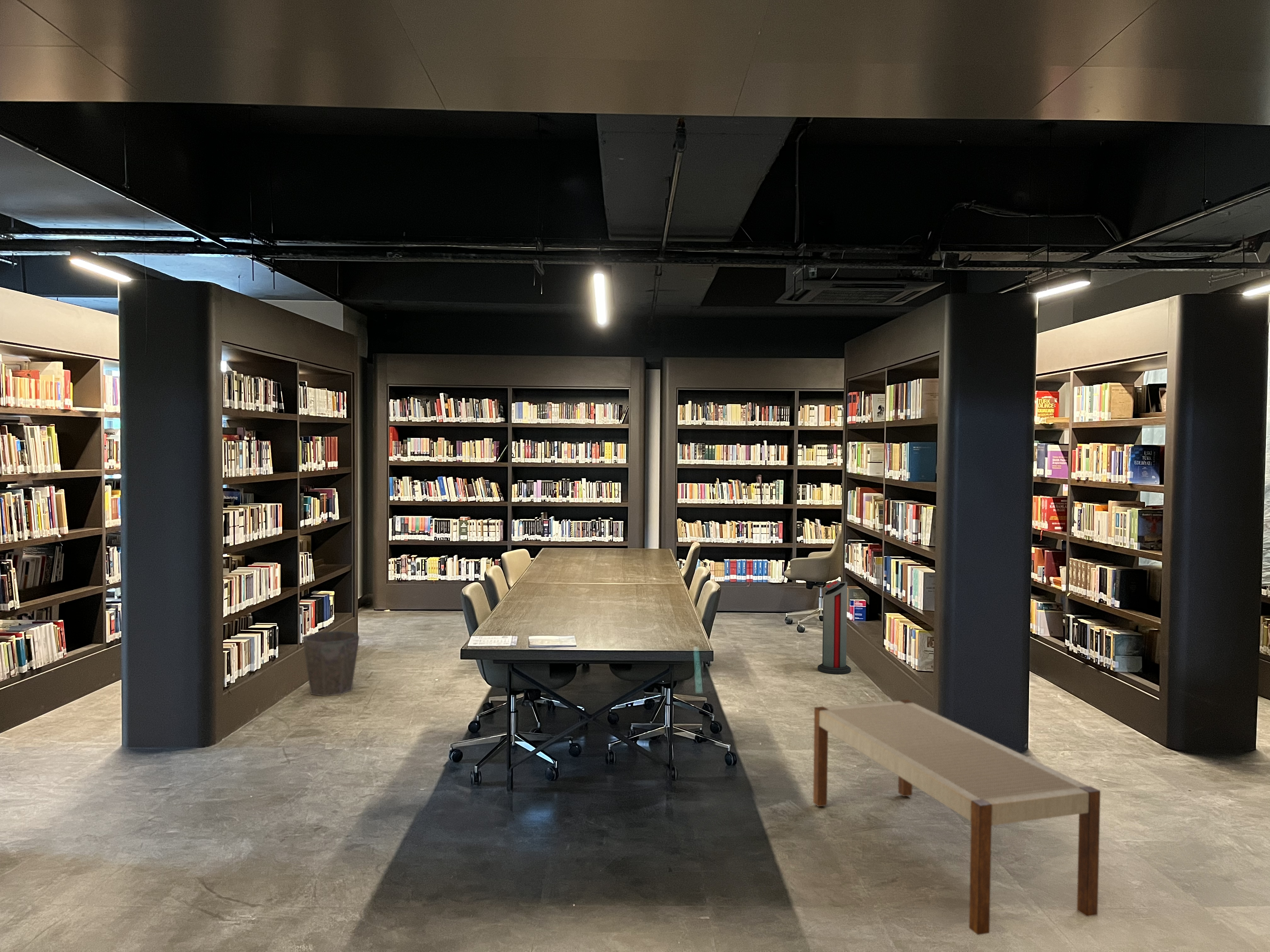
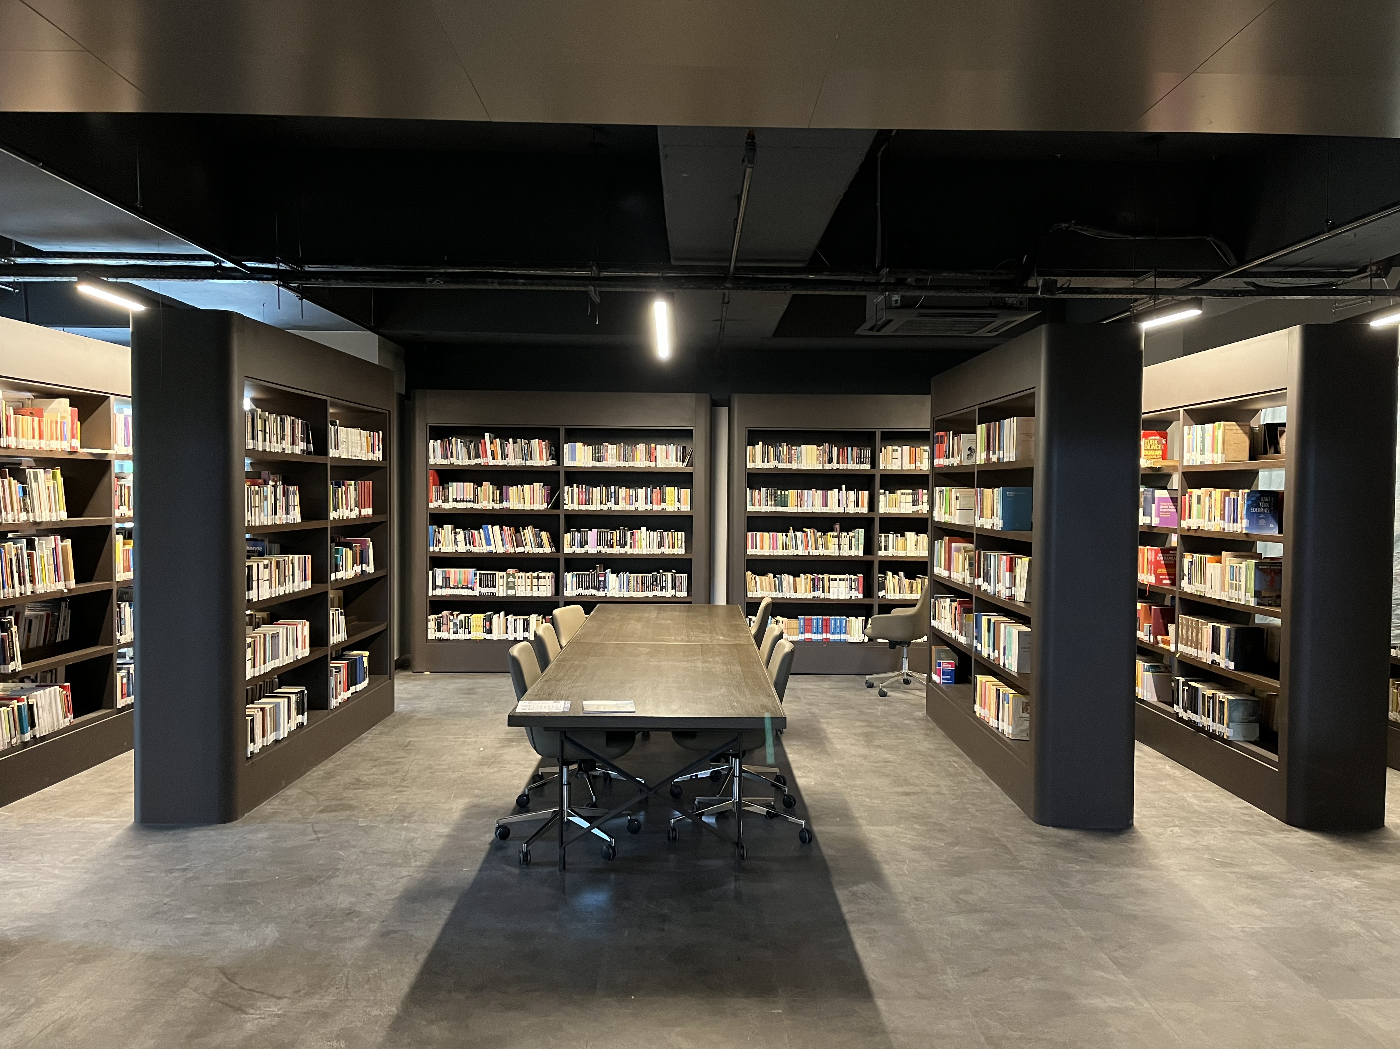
- bench (937, 797)
- air purifier (835, 625)
- waste bin (331, 663)
